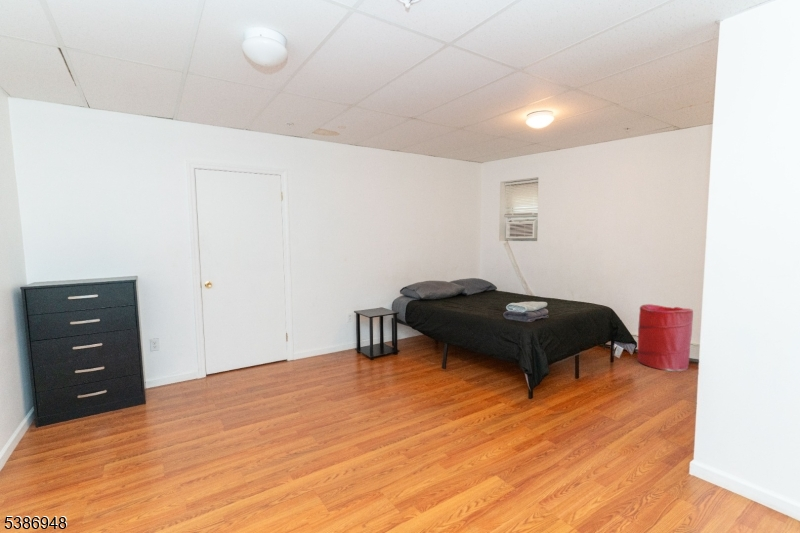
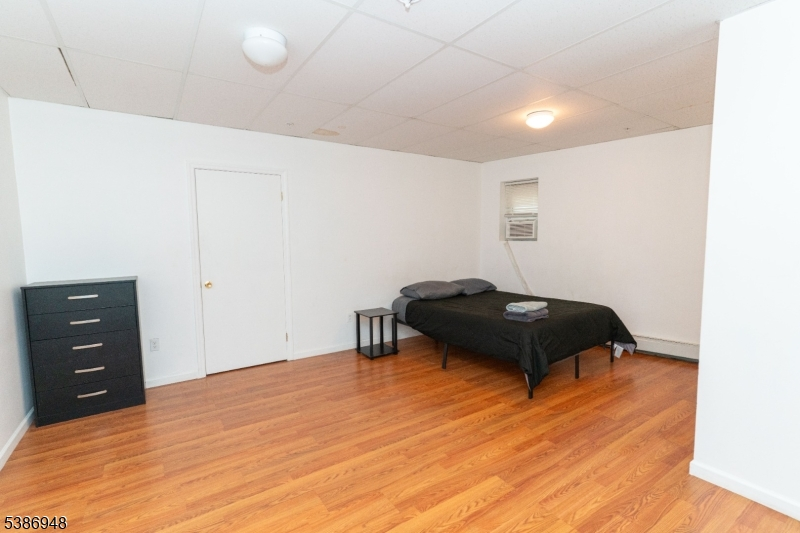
- laundry hamper (664, 334)
